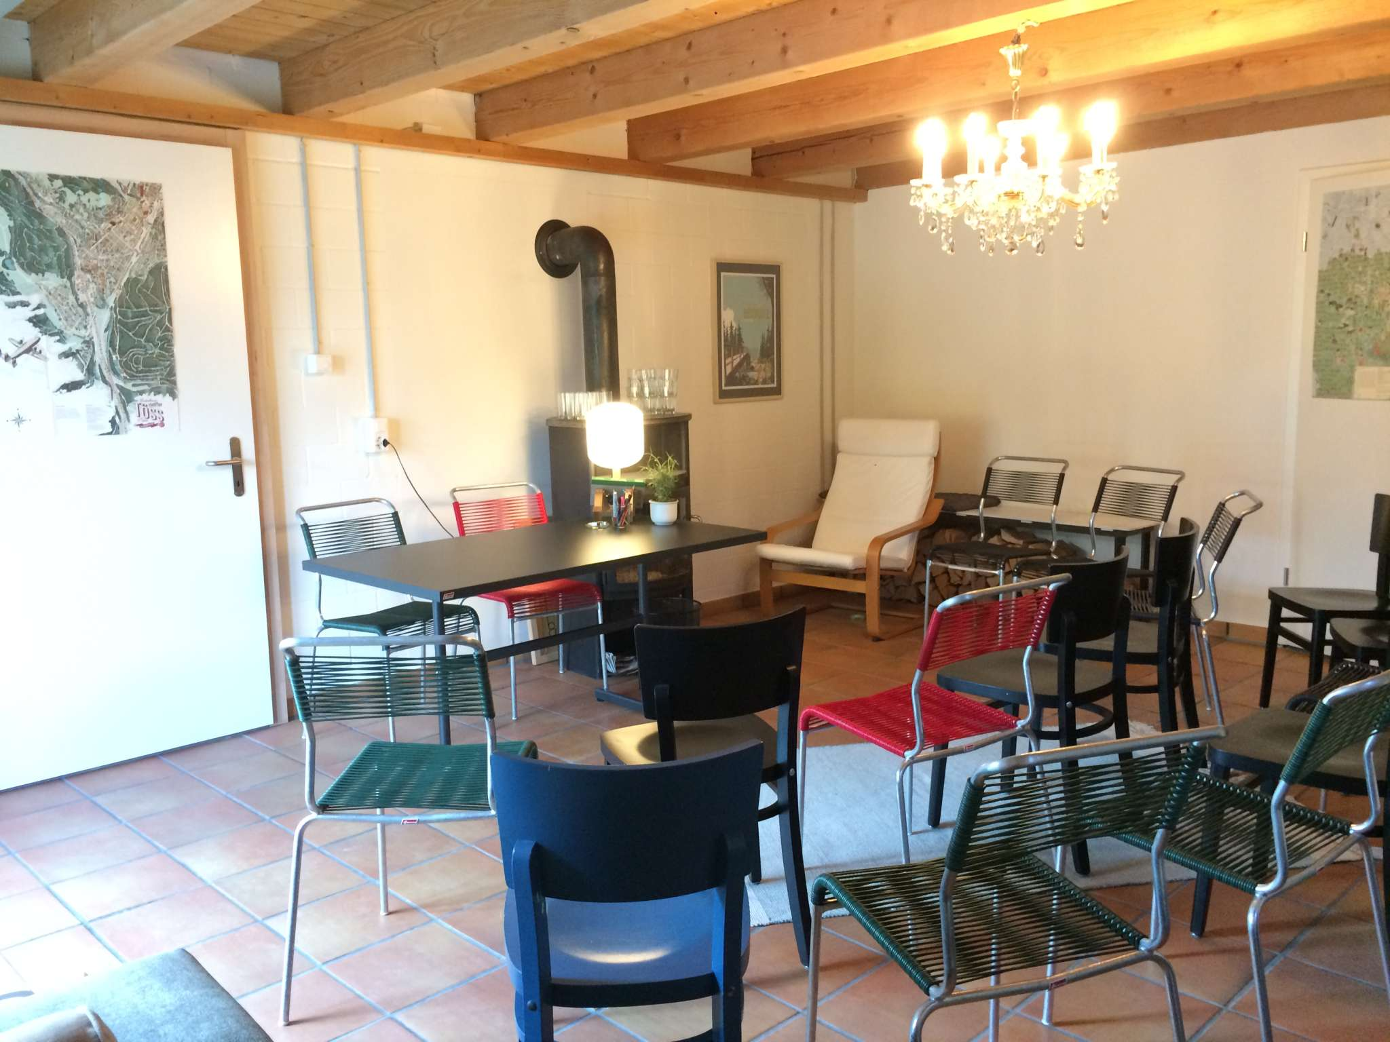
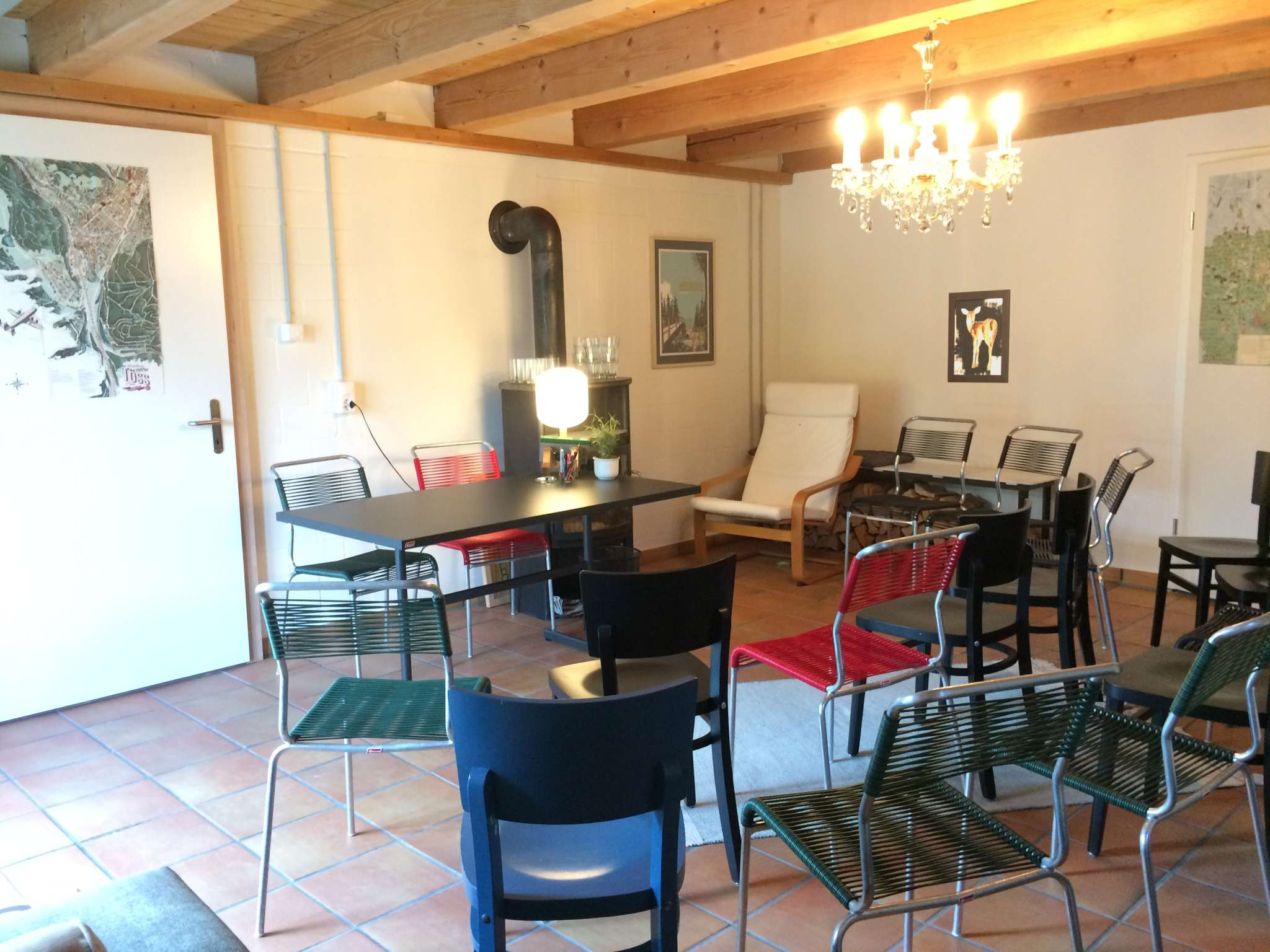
+ wall art (978, 337)
